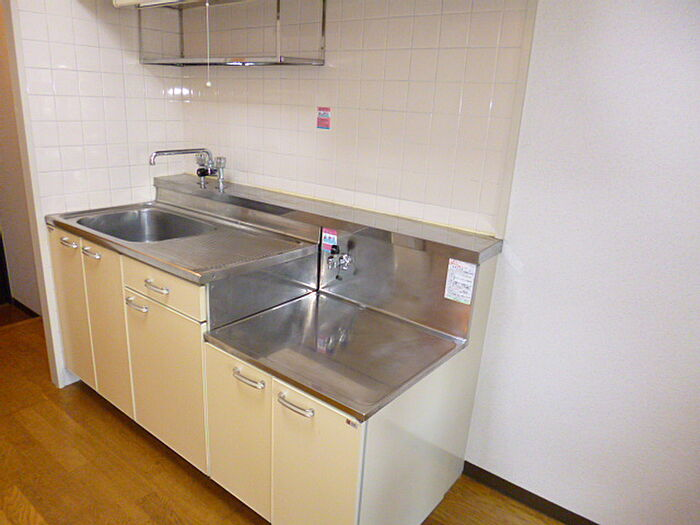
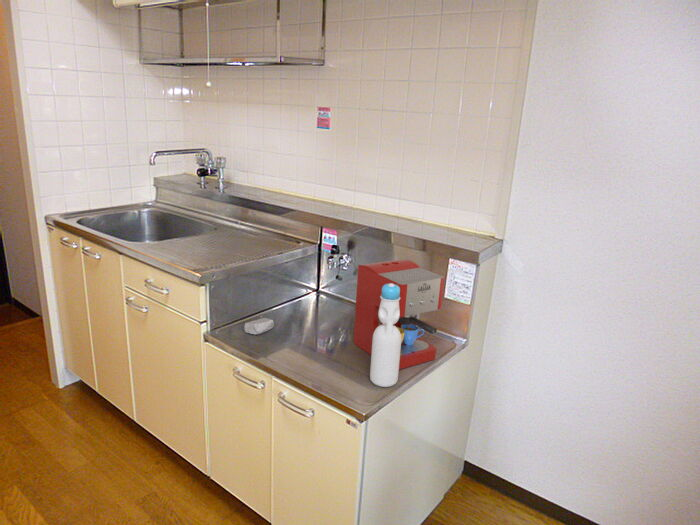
+ bottle (387, 334)
+ coffee maker (399, 310)
+ soap bar (260, 324)
